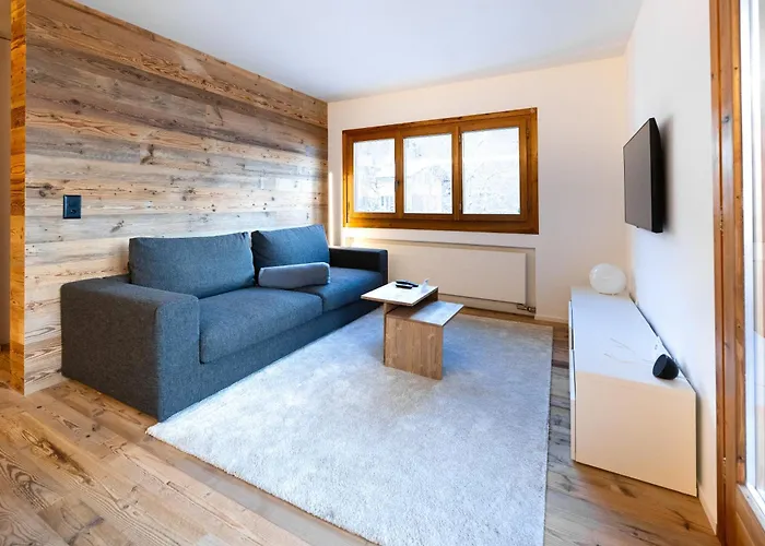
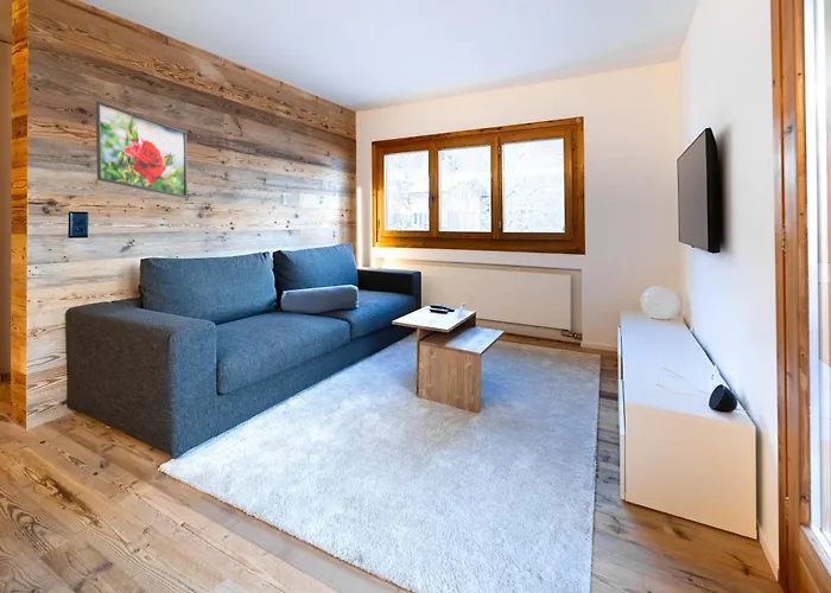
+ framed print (145, 153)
